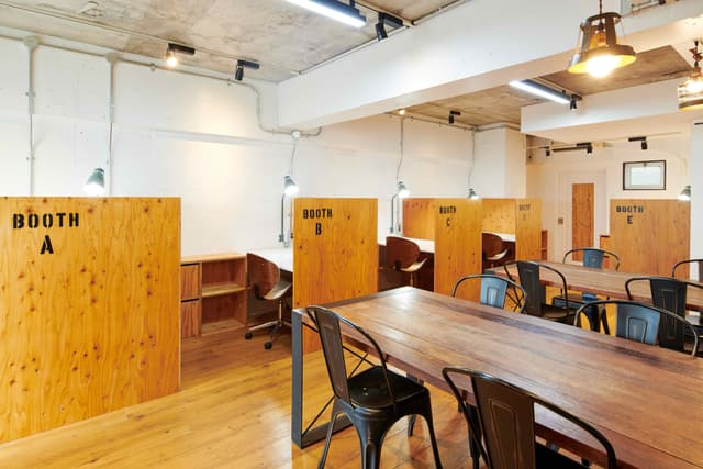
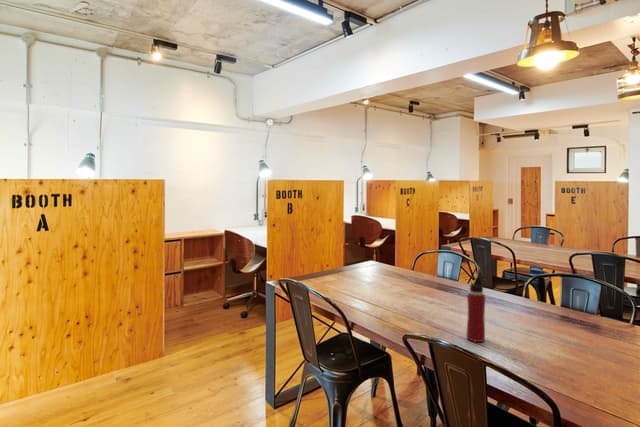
+ water bottle (476, 308)
